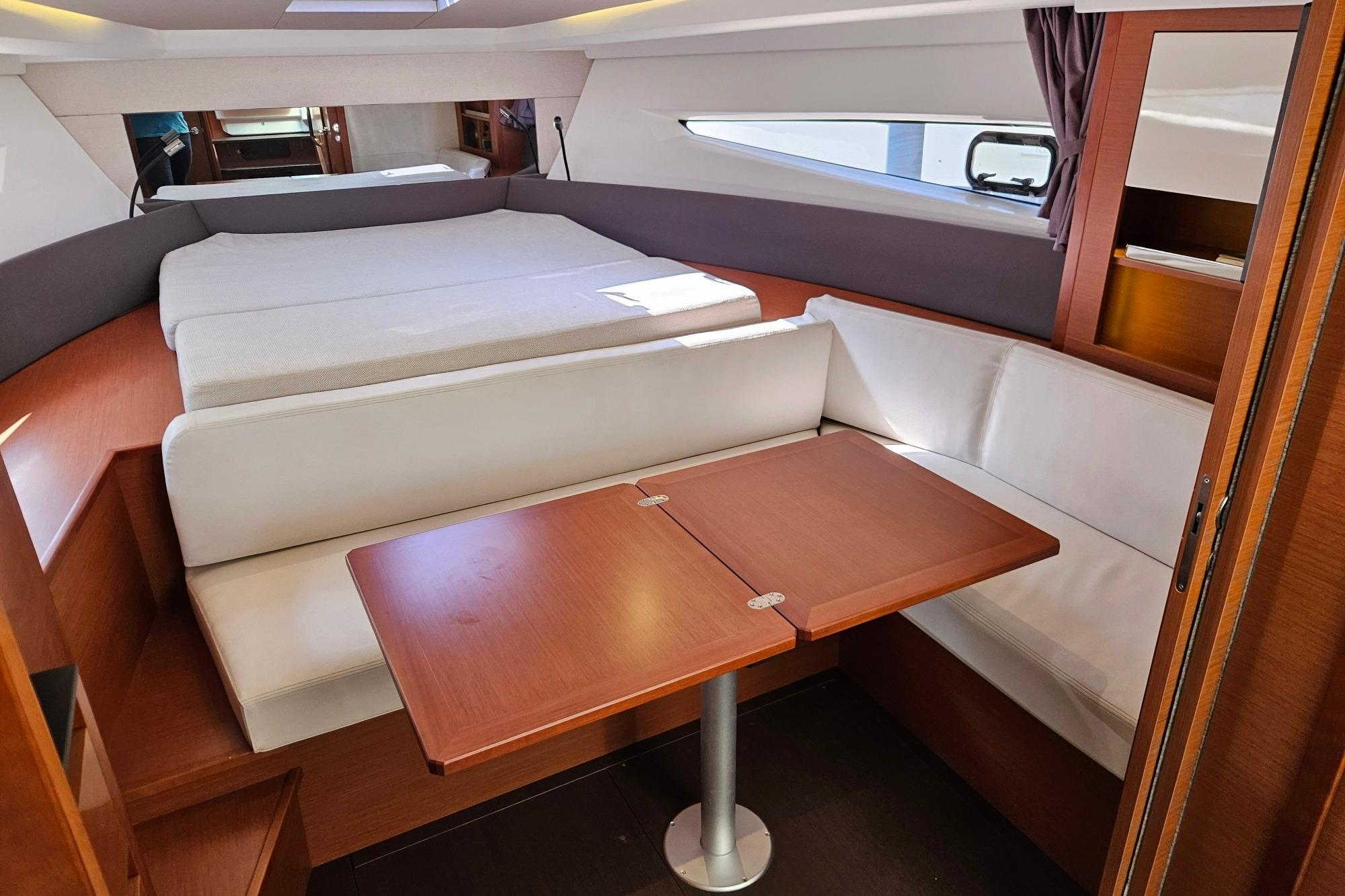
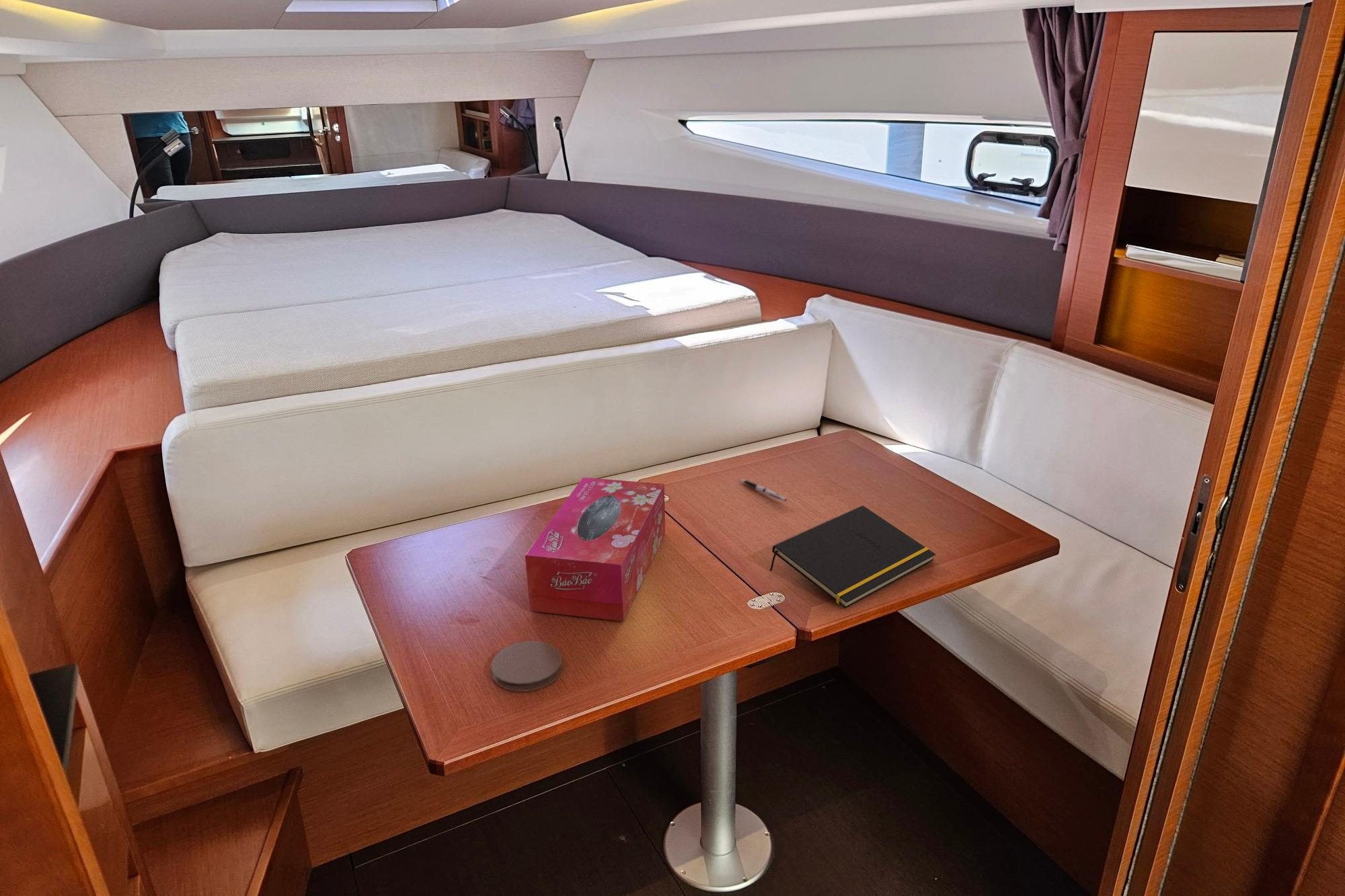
+ tissue box (601, 543)
+ coaster (527, 665)
+ pen (761, 489)
+ notepad (854, 553)
